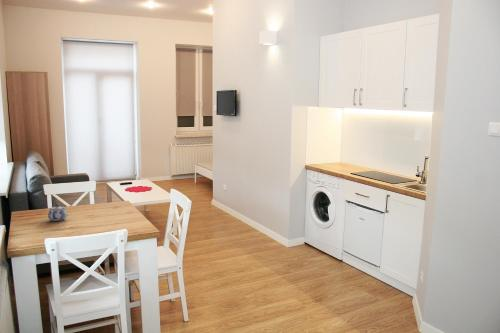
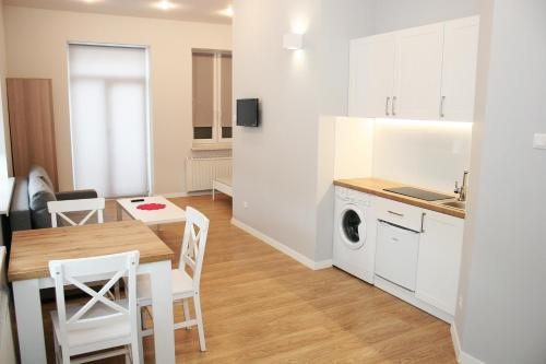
- teapot (58, 211)
